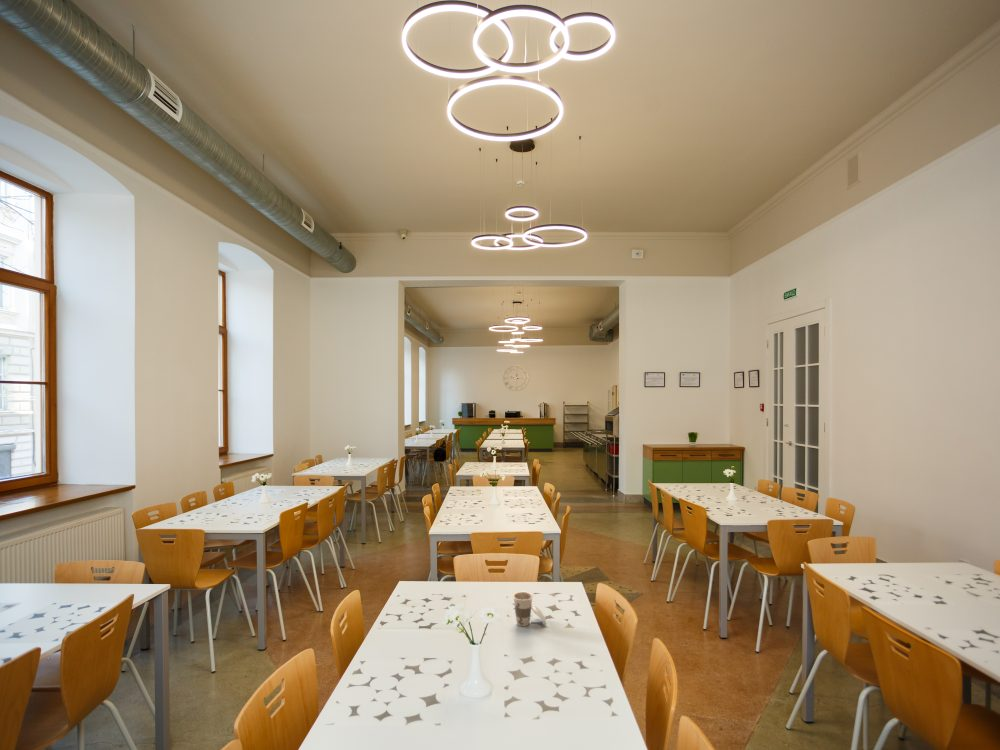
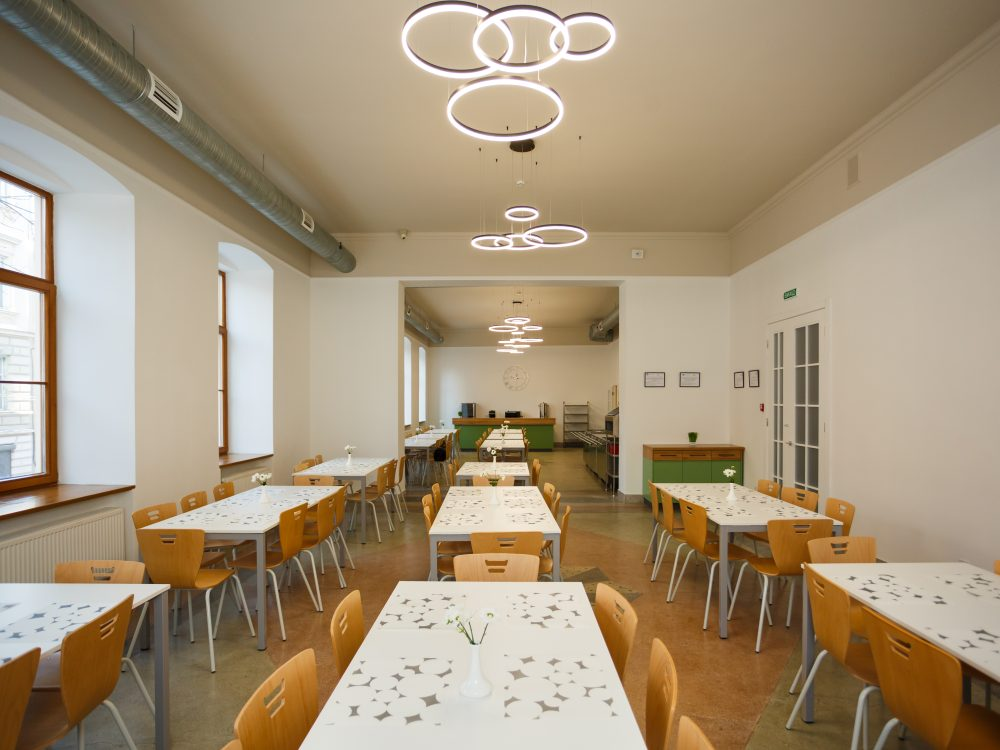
- cup (529, 608)
